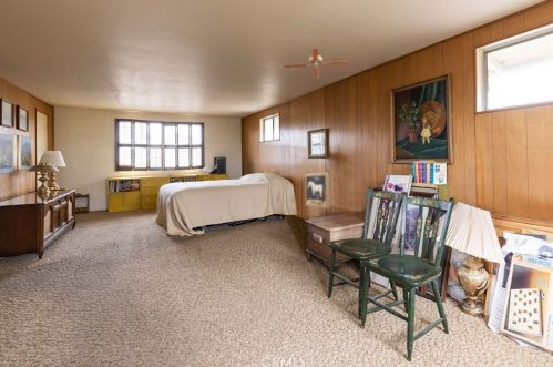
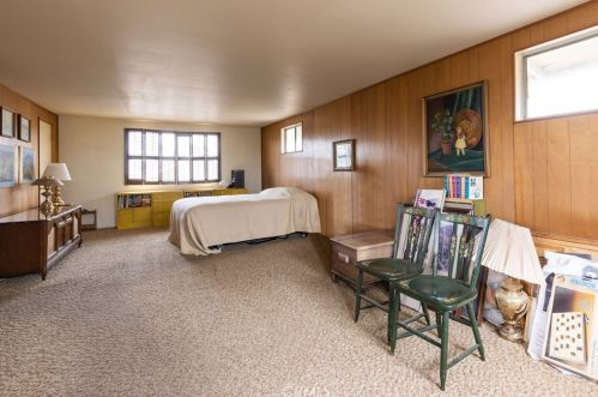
- wall art (316, 190)
- ceiling fan (315, 63)
